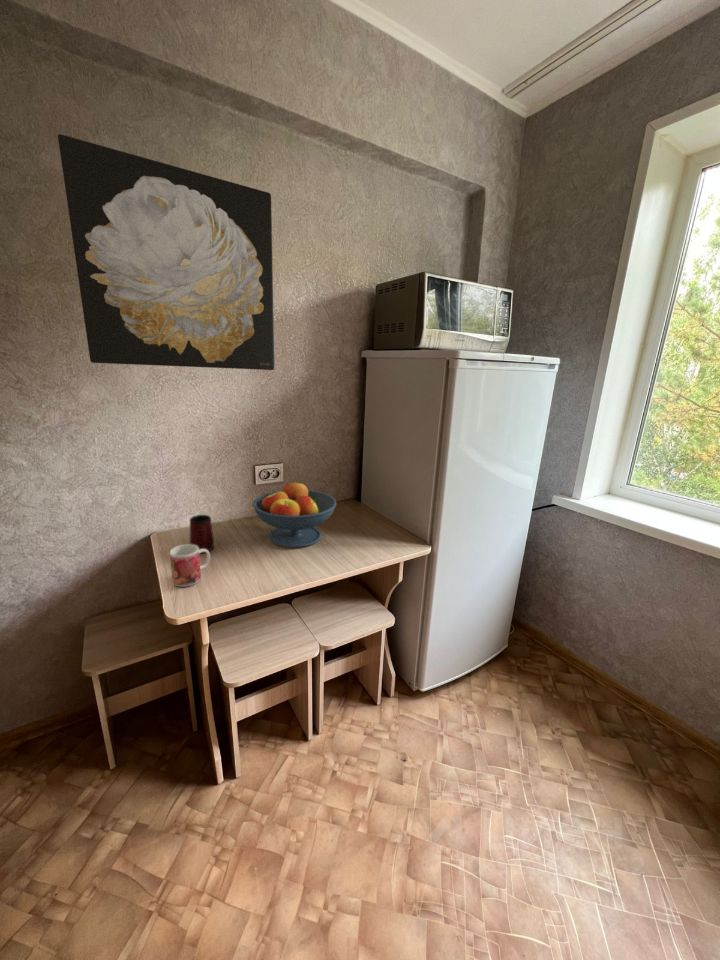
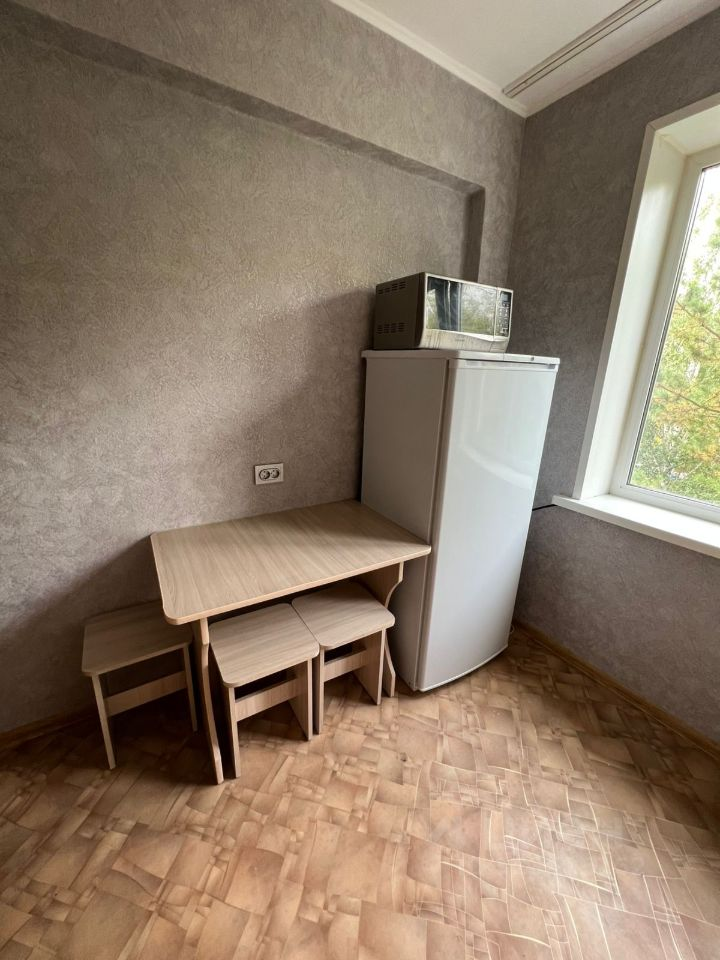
- wall art (185, 274)
- mug (202, 534)
- mug (192, 563)
- fruit bowl (295, 513)
